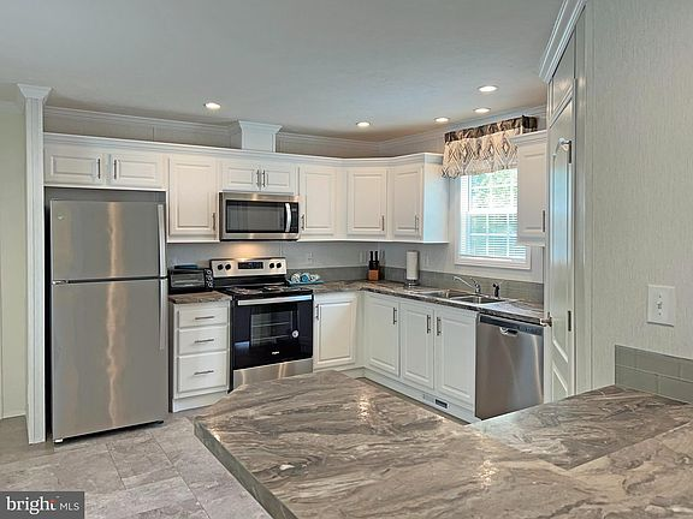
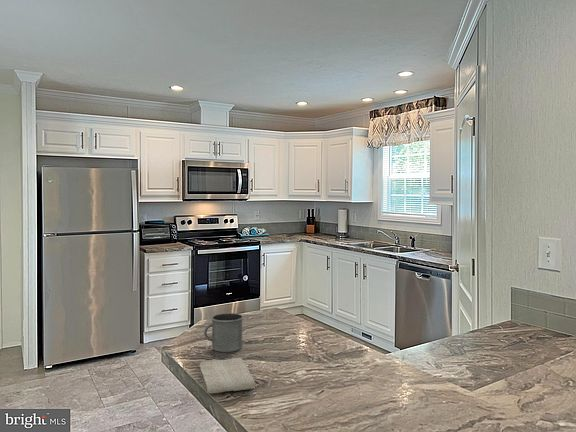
+ washcloth (225, 373)
+ mug (223, 332)
